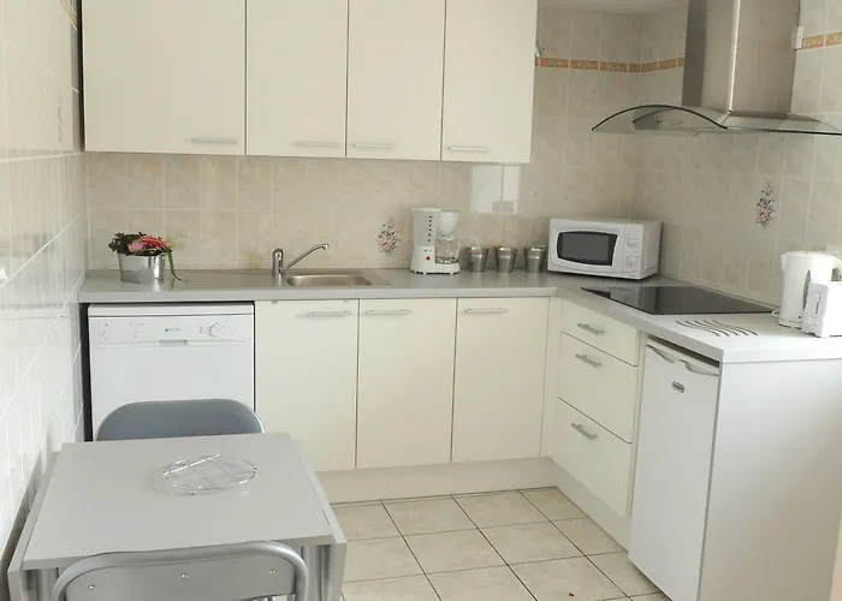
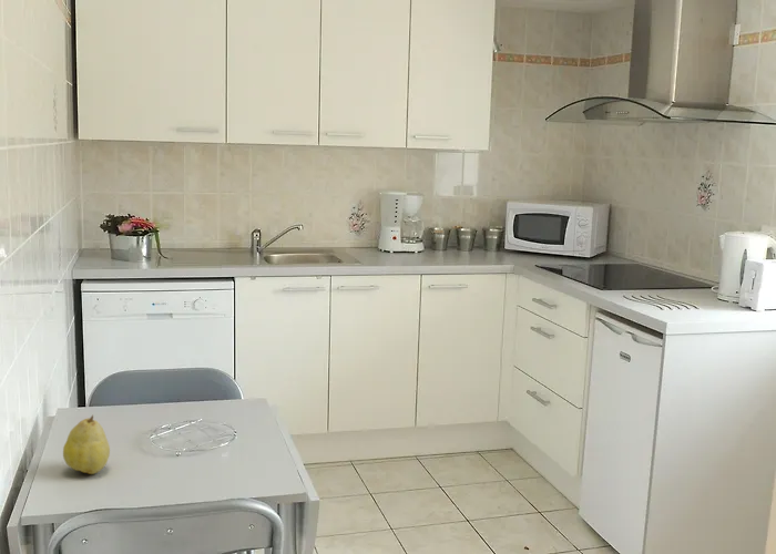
+ fruit (86, 443)
